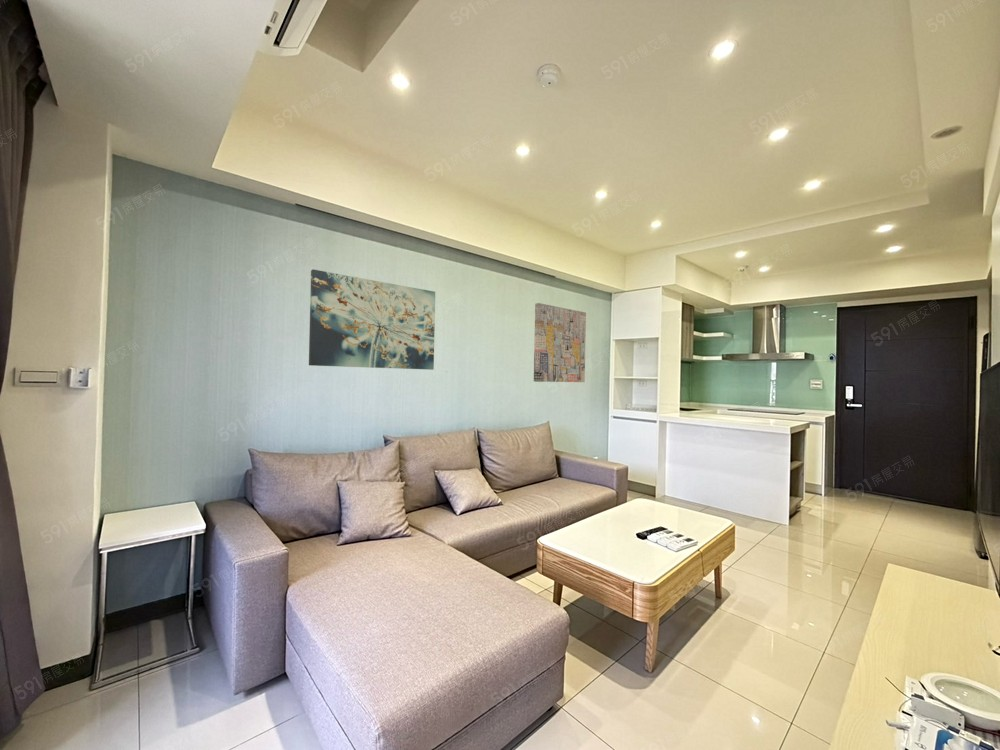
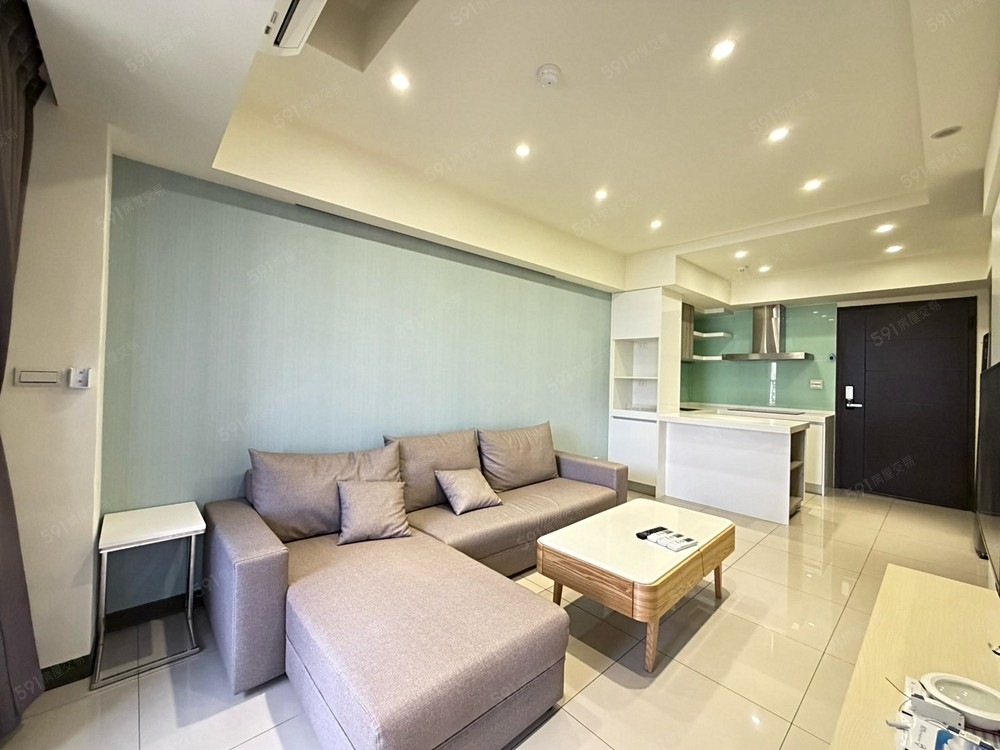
- wall art (378, 324)
- wall art (561, 345)
